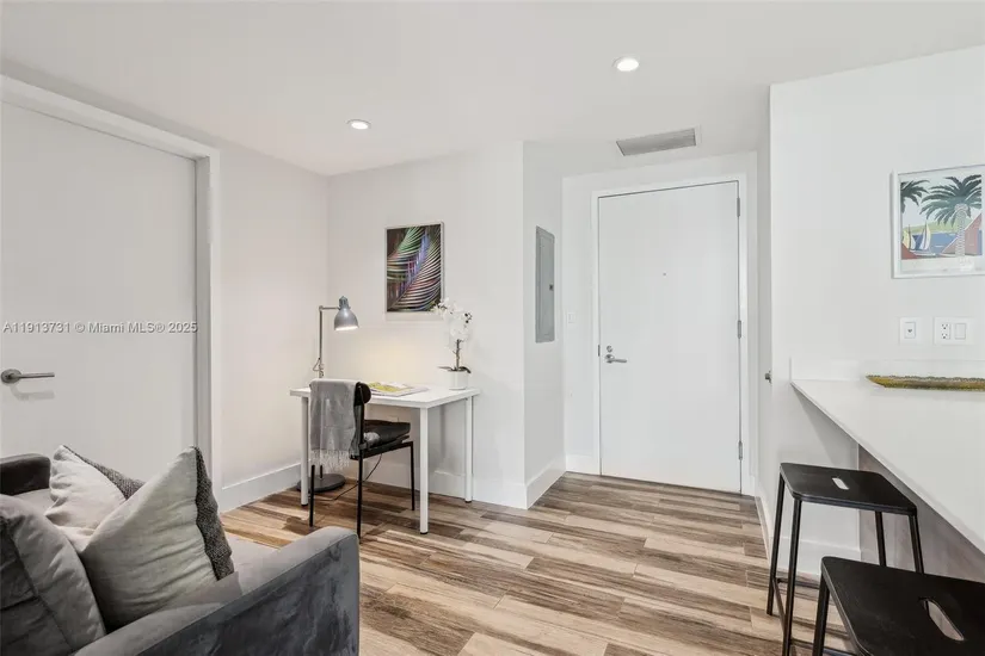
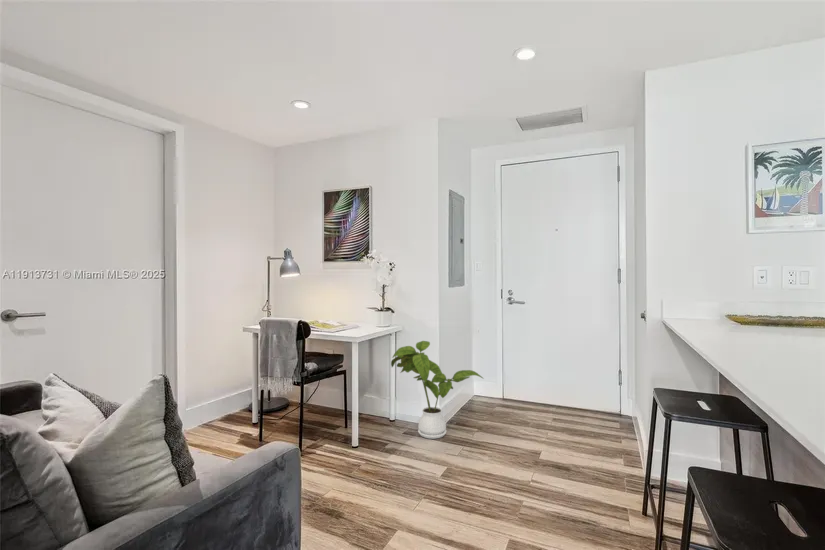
+ house plant (430, 389)
